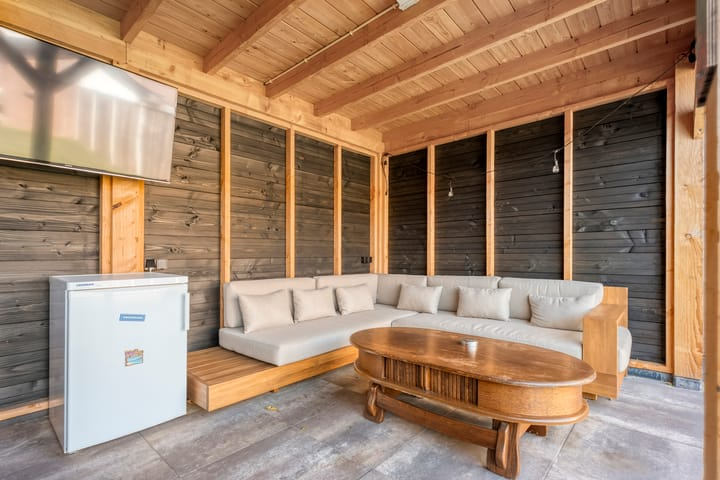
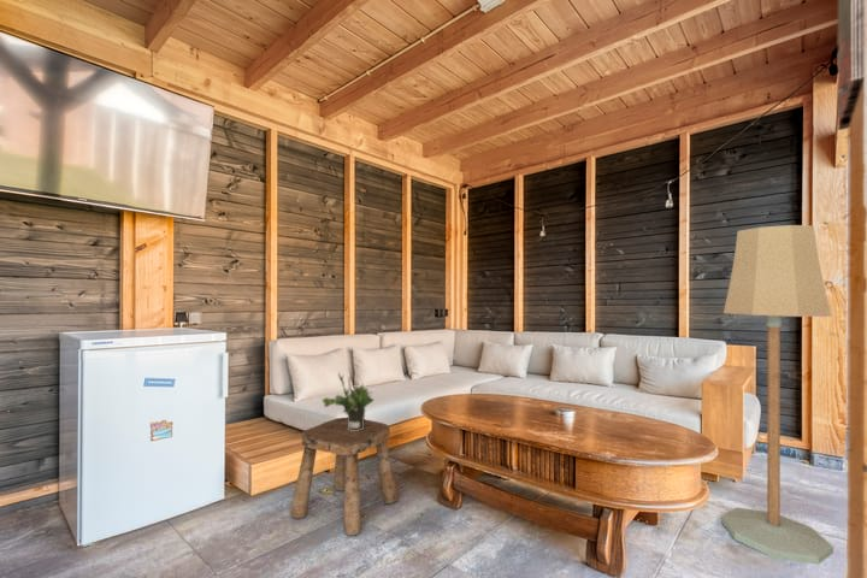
+ floor lamp (773, 383)
+ stool (346, 468)
+ potted plant (347, 401)
